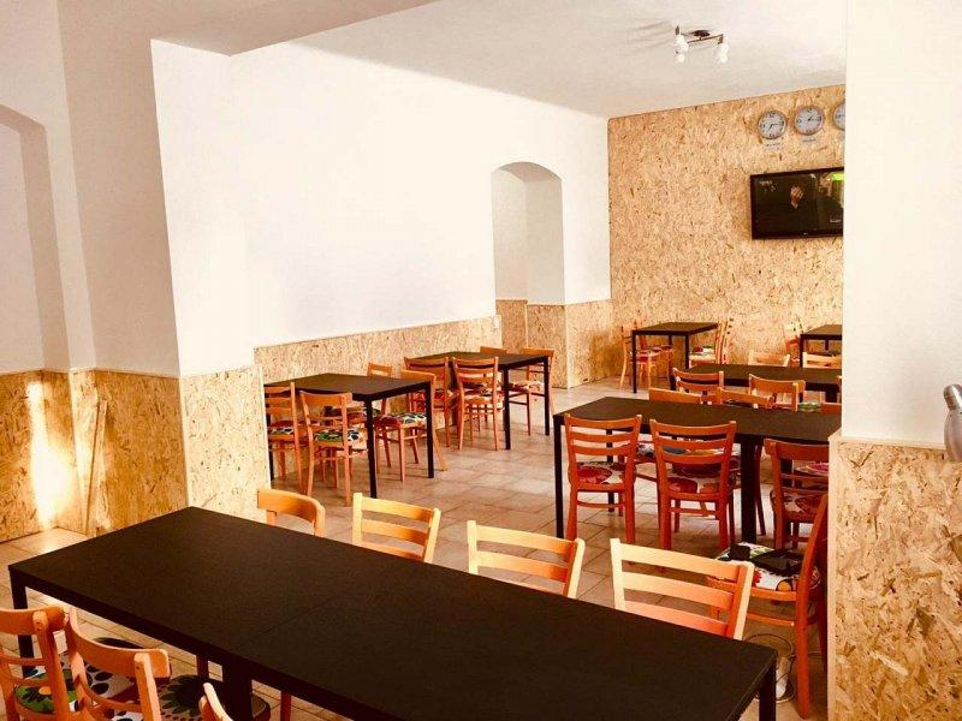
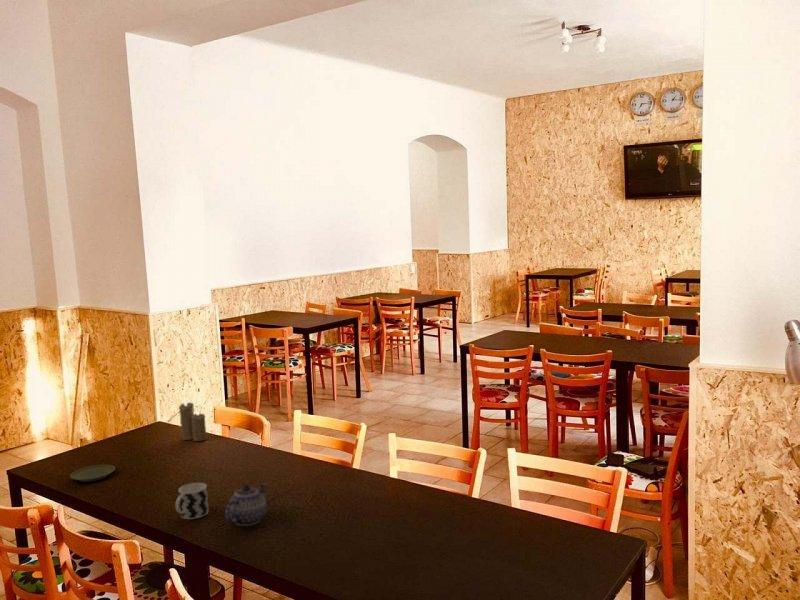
+ cup (190, 502)
+ plate (93, 474)
+ teapot (247, 503)
+ candle (192, 419)
